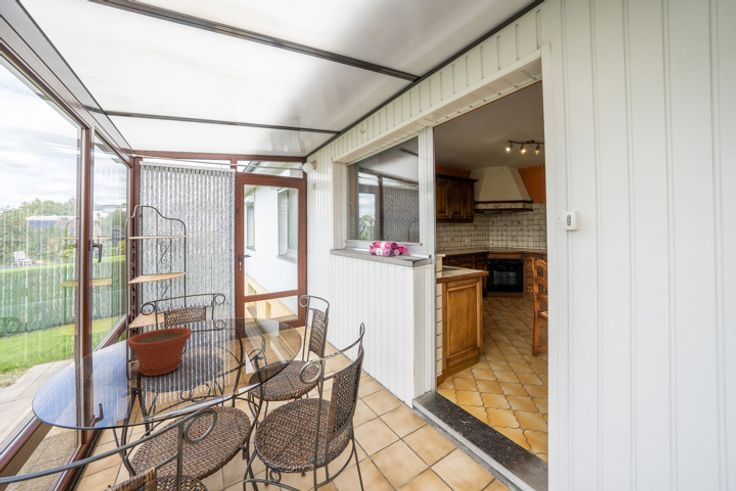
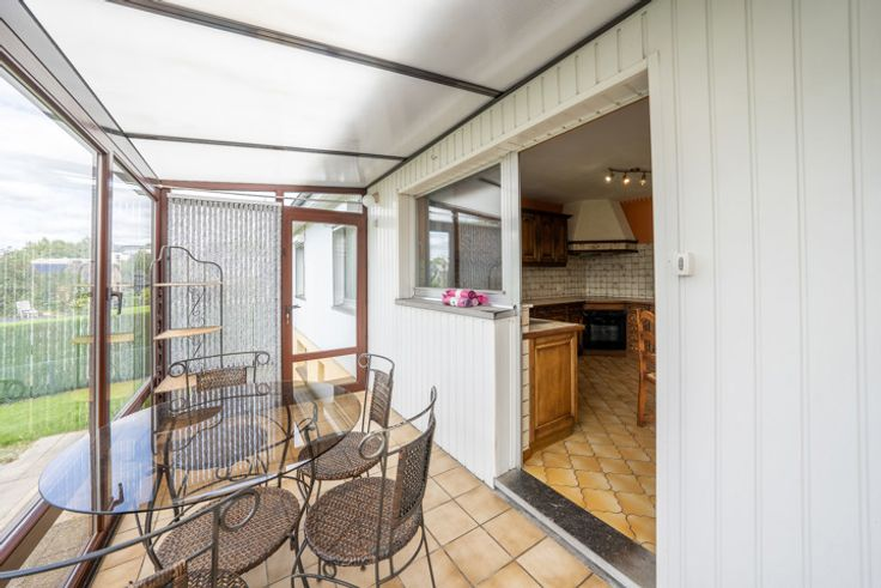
- plant pot (161, 352)
